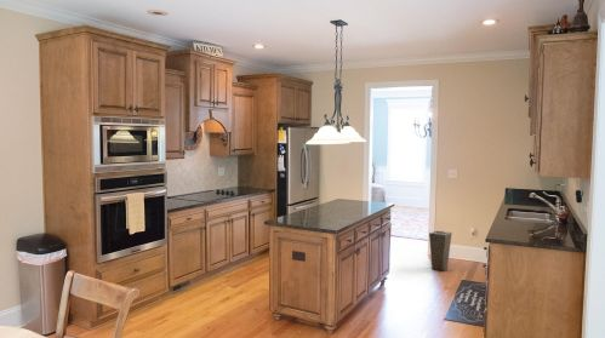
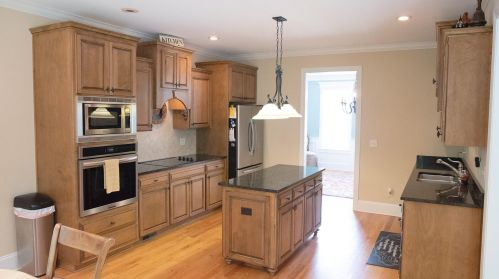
- vase (439, 251)
